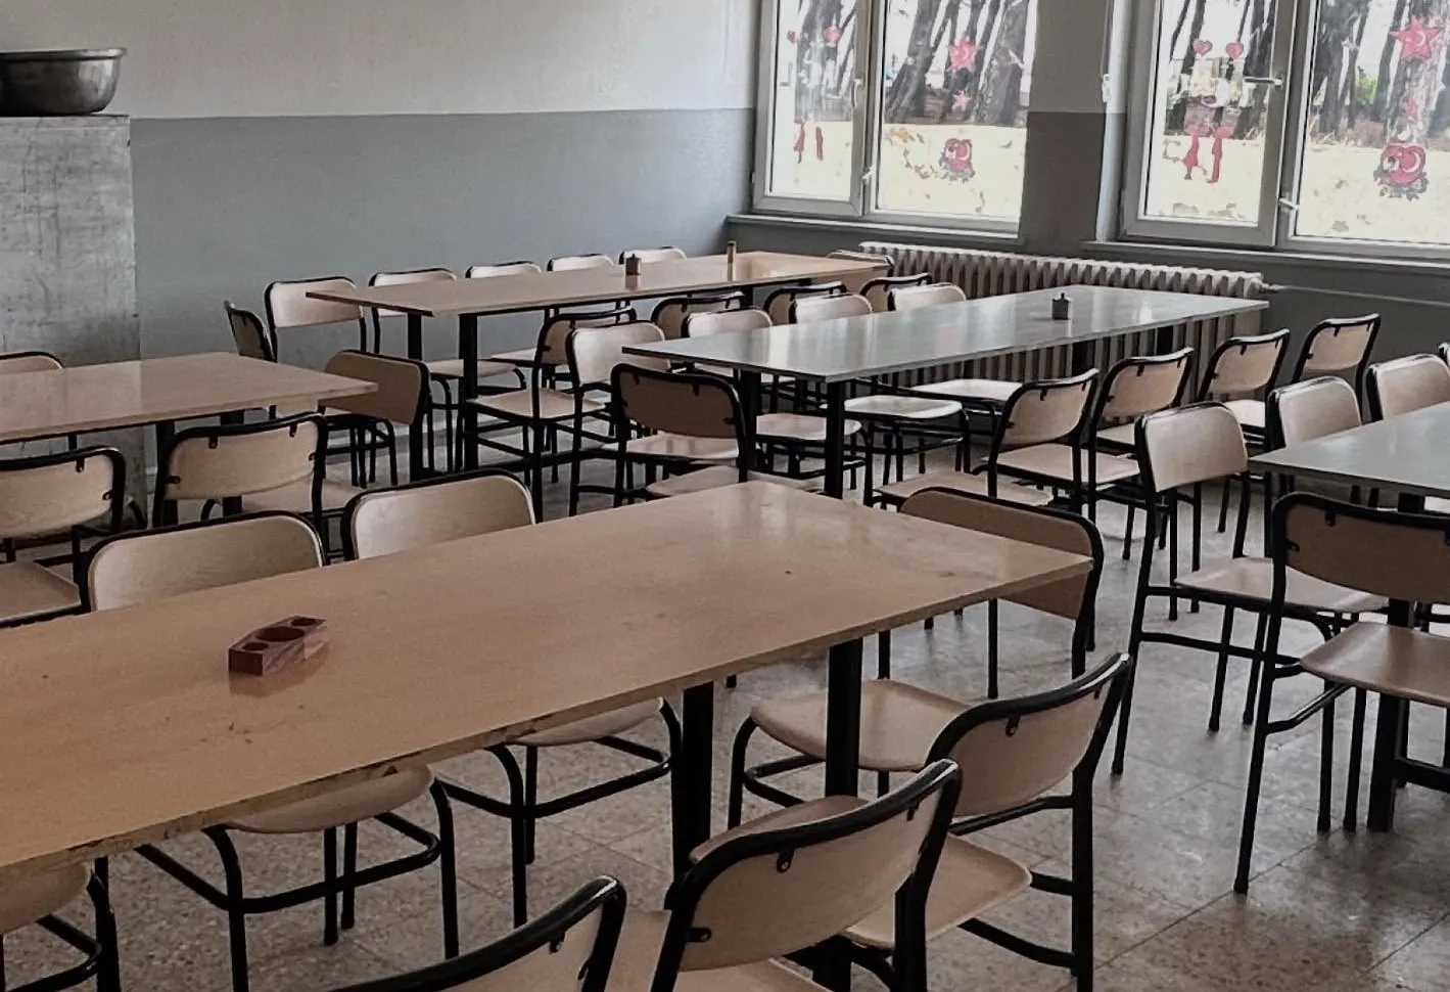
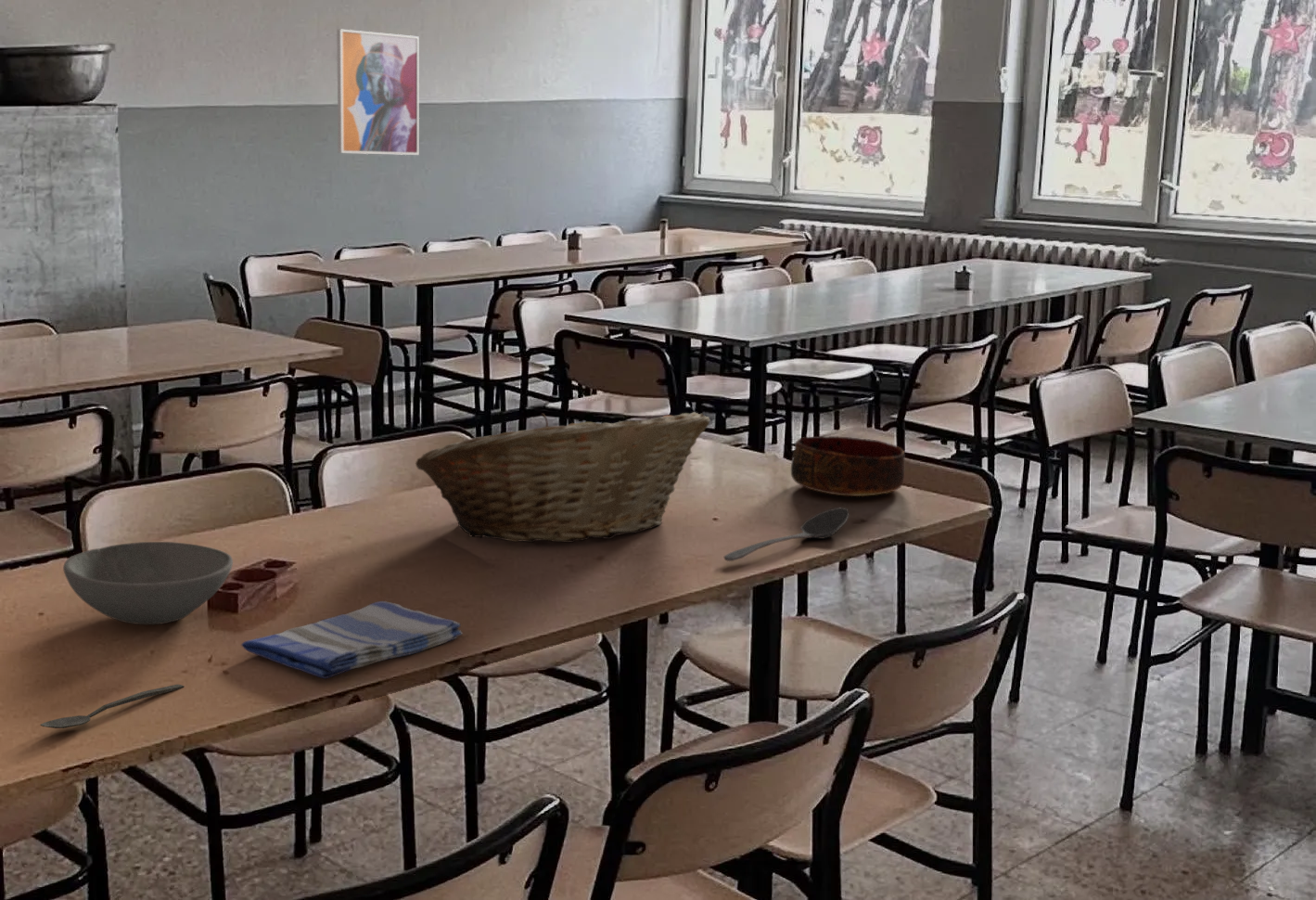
+ fruit basket (566, 465)
+ wall art (378, 94)
+ bowl (150, 588)
+ spoon (115, 705)
+ dish towel (354, 635)
+ bowl (847, 466)
+ stirrer (788, 535)
